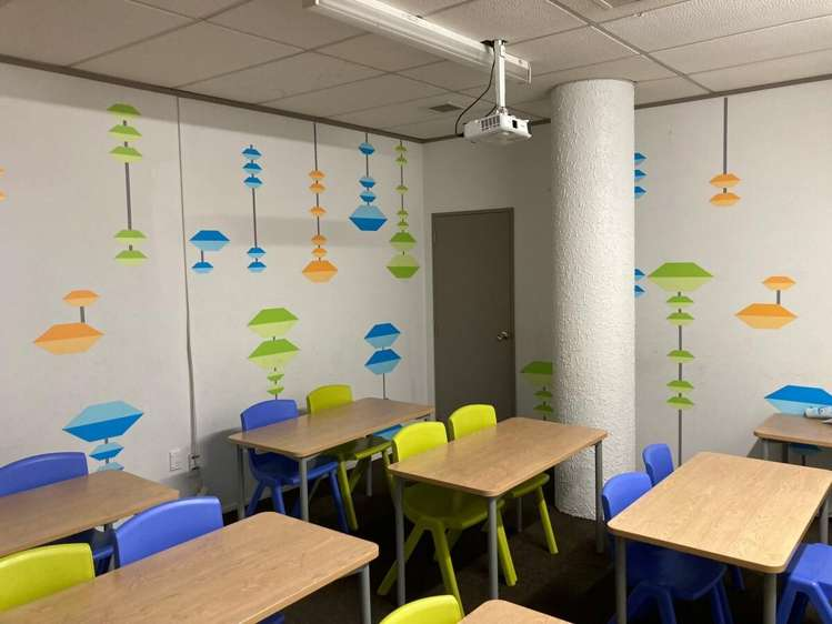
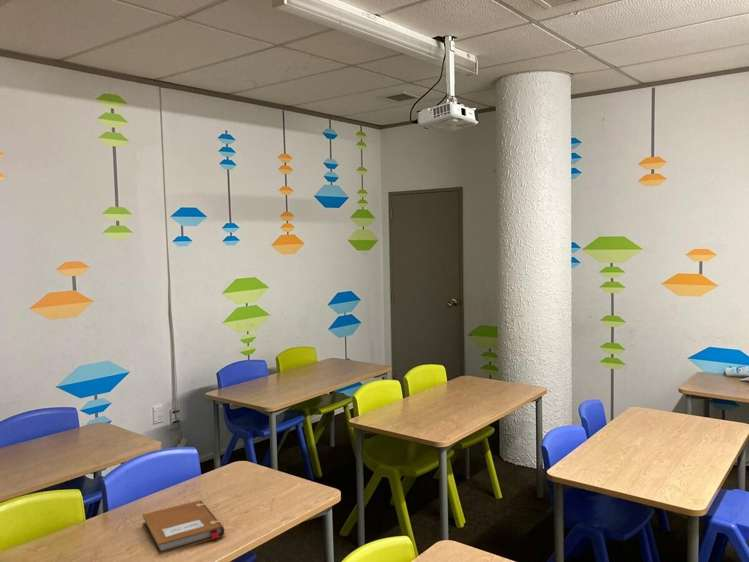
+ notebook (183, 525)
